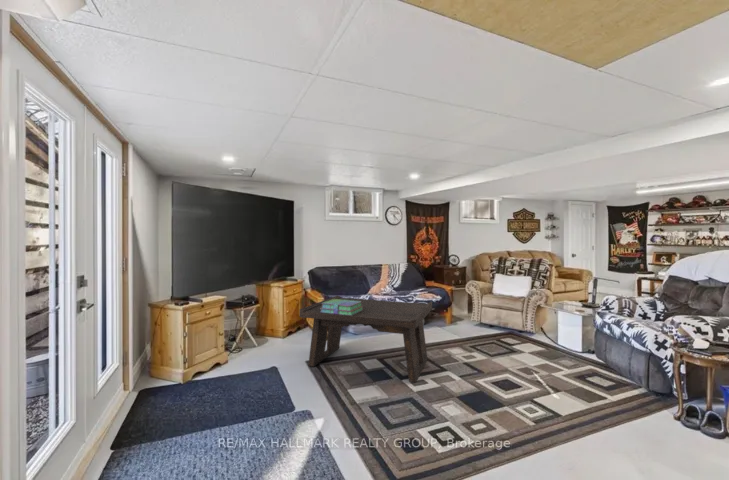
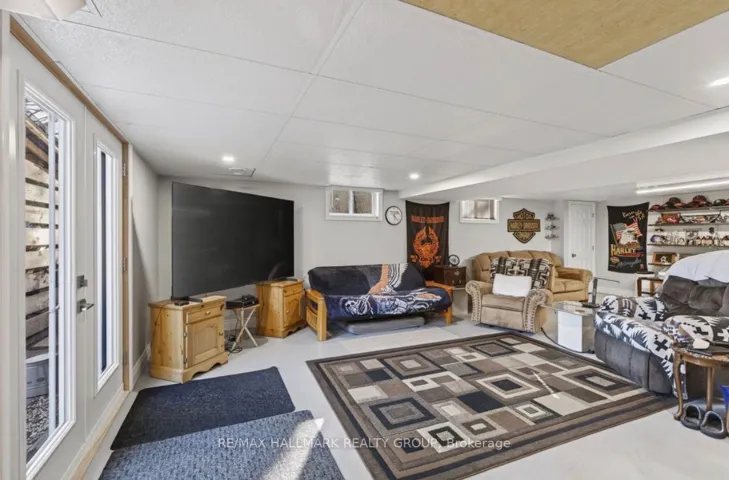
- stack of books (341, 306)
- coffee table (373, 328)
